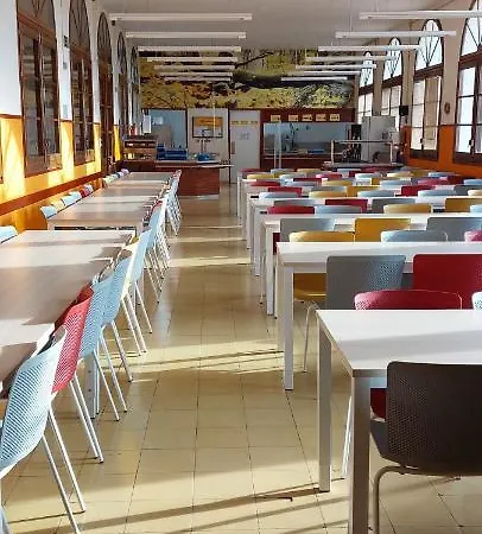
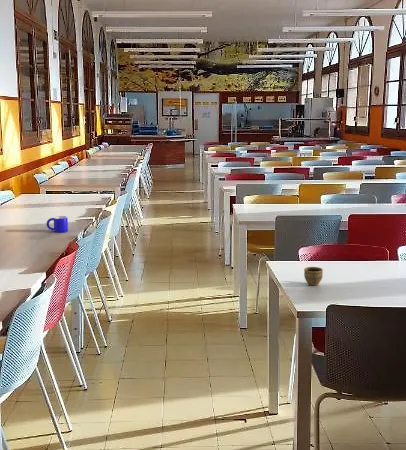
+ cup (313, 275)
+ mug (57, 224)
